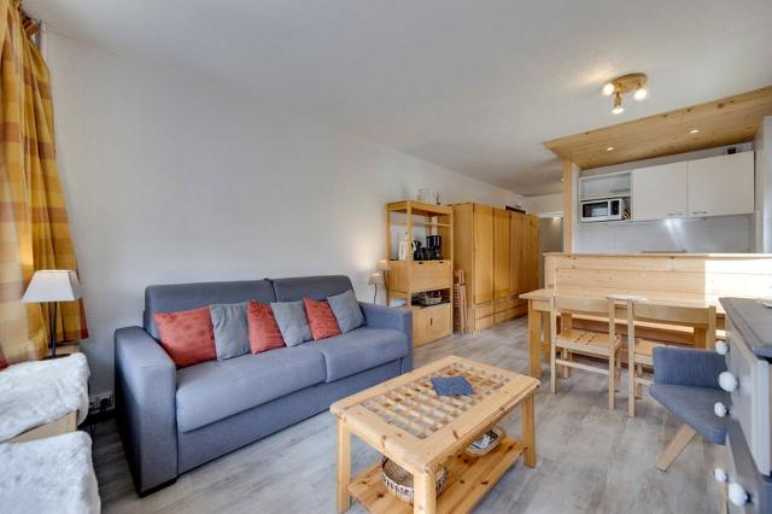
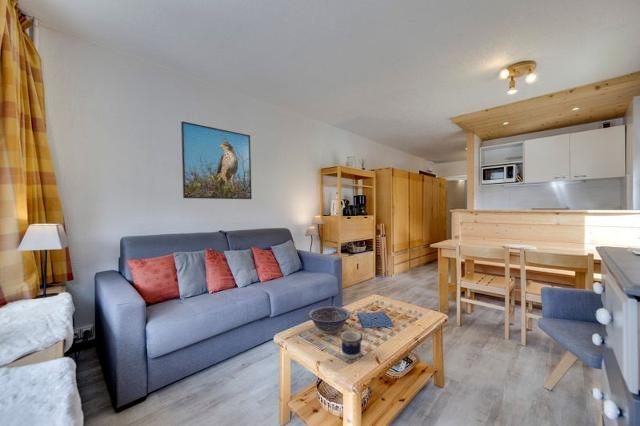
+ decorative bowl (329, 321)
+ cup (353, 344)
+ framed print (219, 163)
